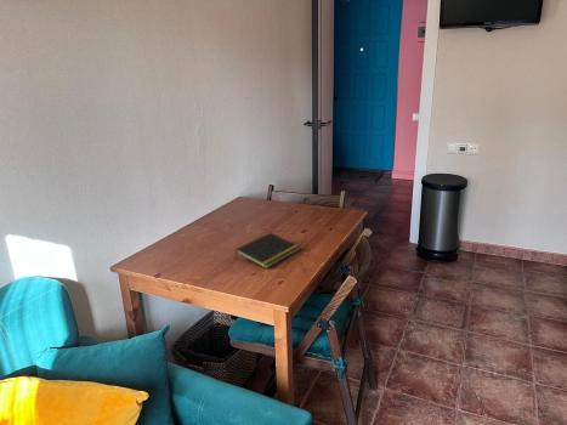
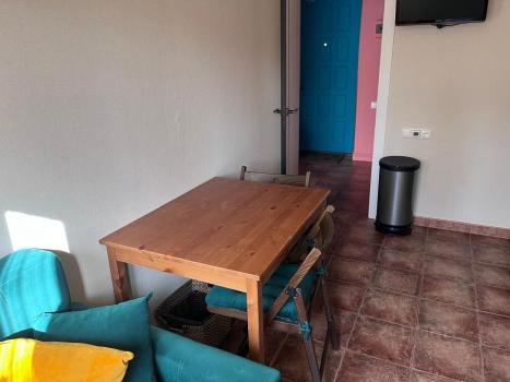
- notepad (268, 249)
